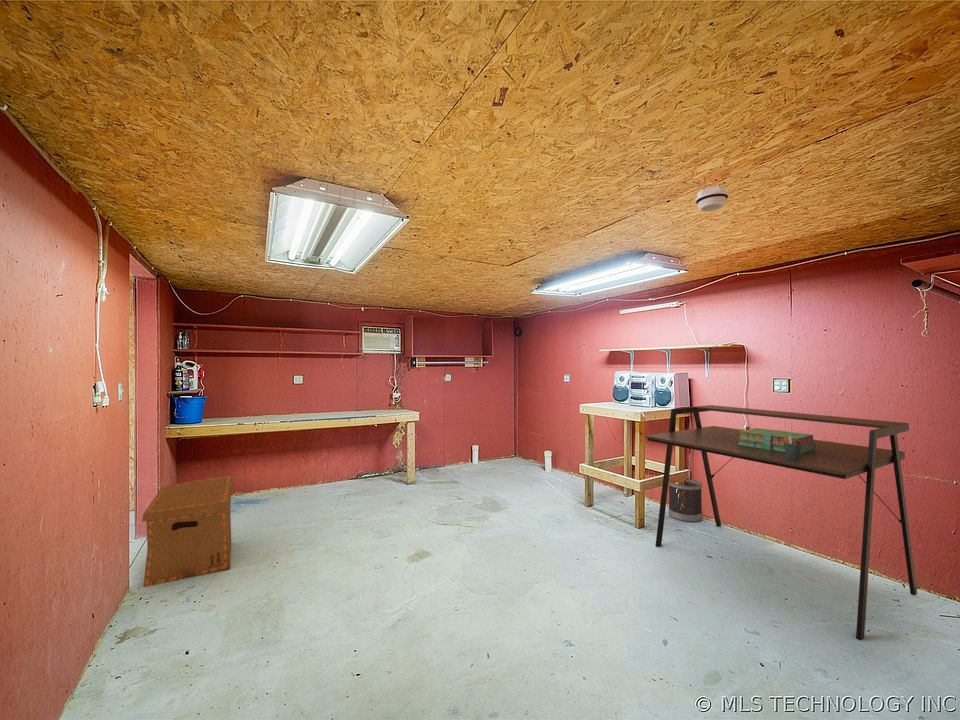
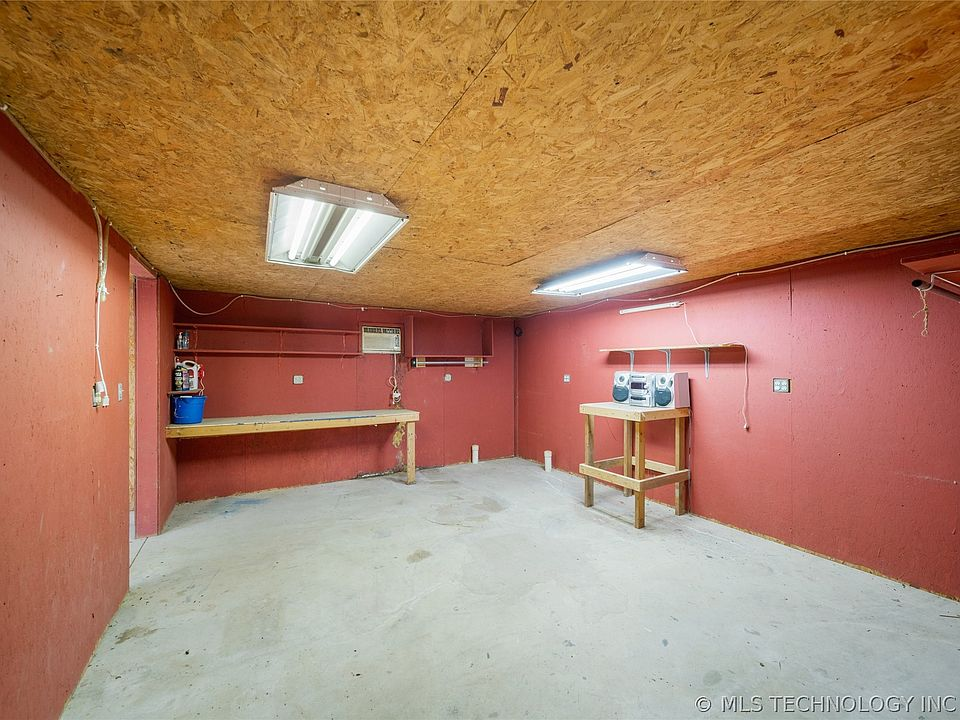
- desk (770, 464)
- wastebasket (686, 499)
- stack of books (775, 439)
- smoke detector (711, 199)
- pen holder (792, 446)
- cardboard box (192, 524)
